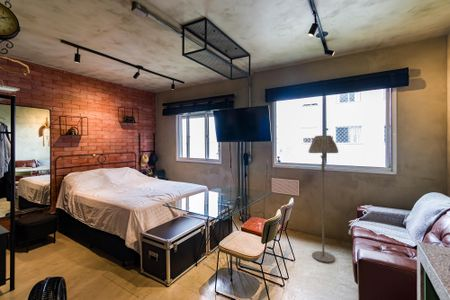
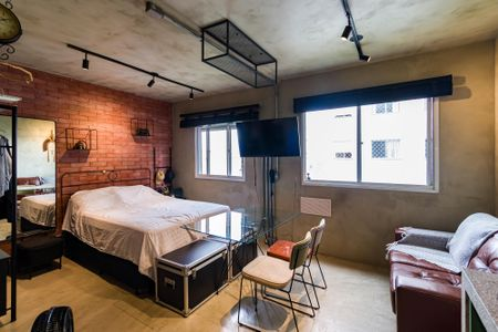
- floor lamp (323, 196)
